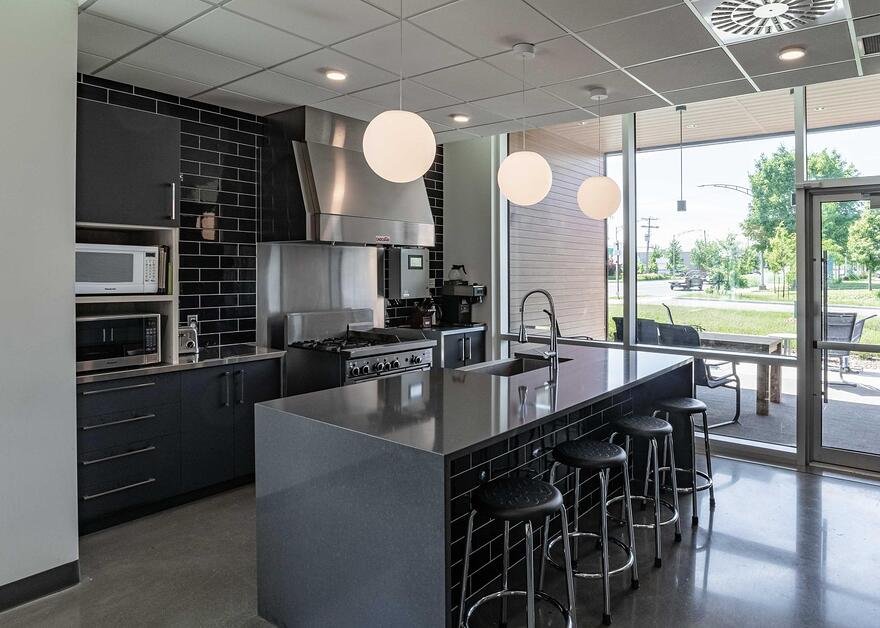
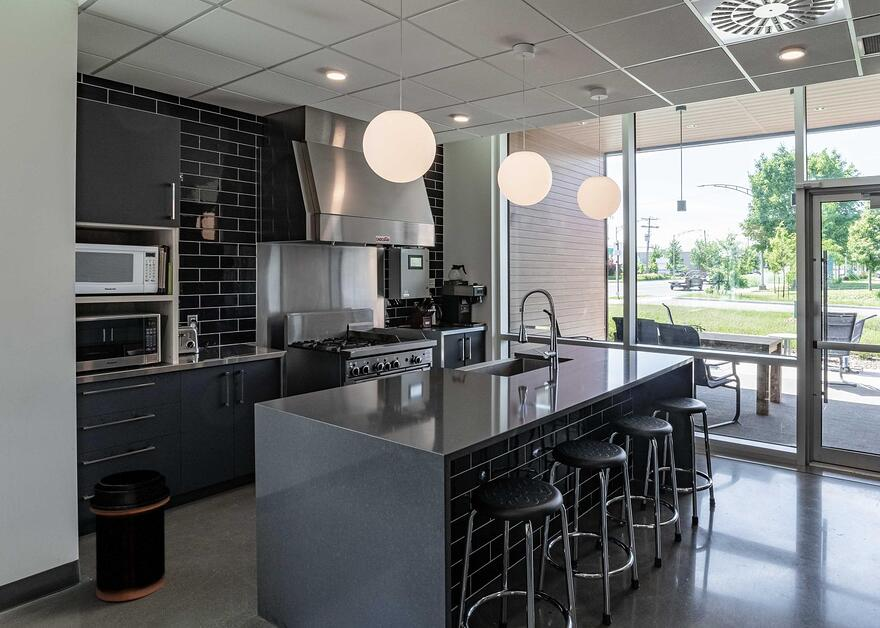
+ trash can (131, 531)
